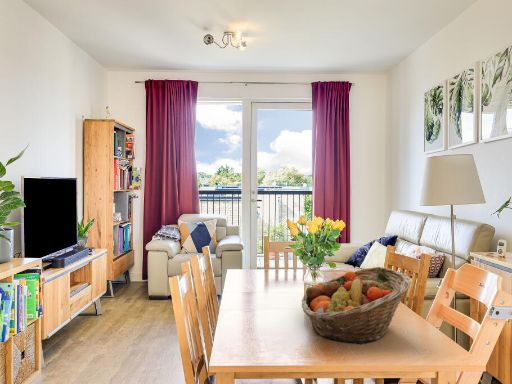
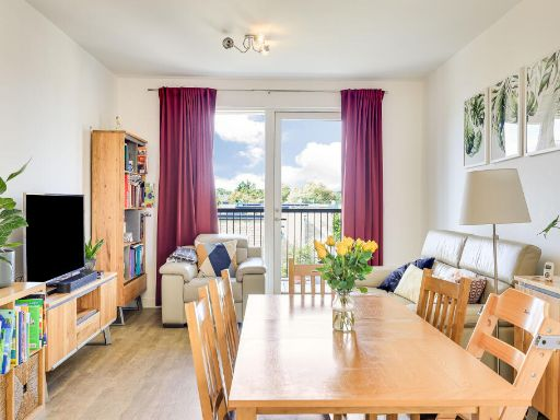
- fruit basket (353, 300)
